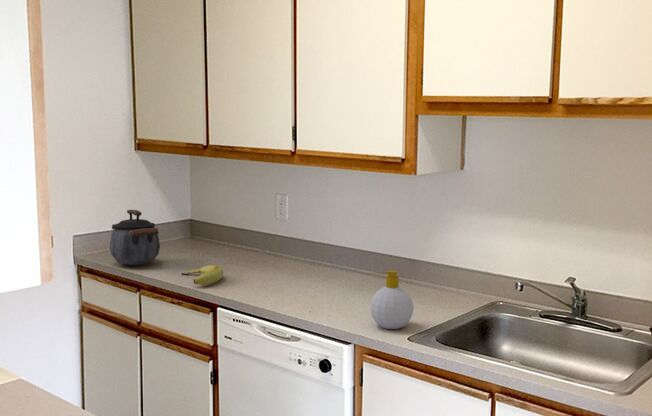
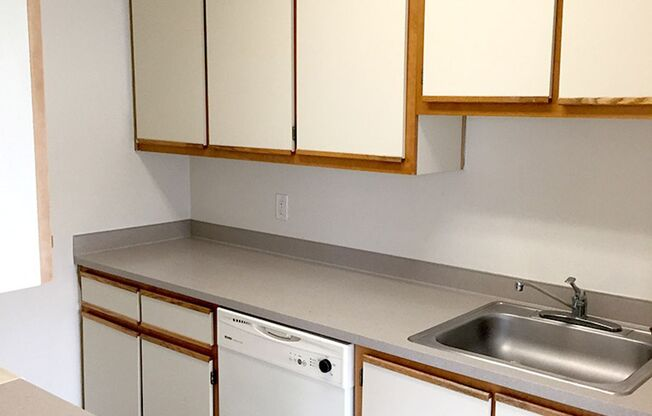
- banana (199, 272)
- kettle (134, 237)
- soap bottle (392, 298)
